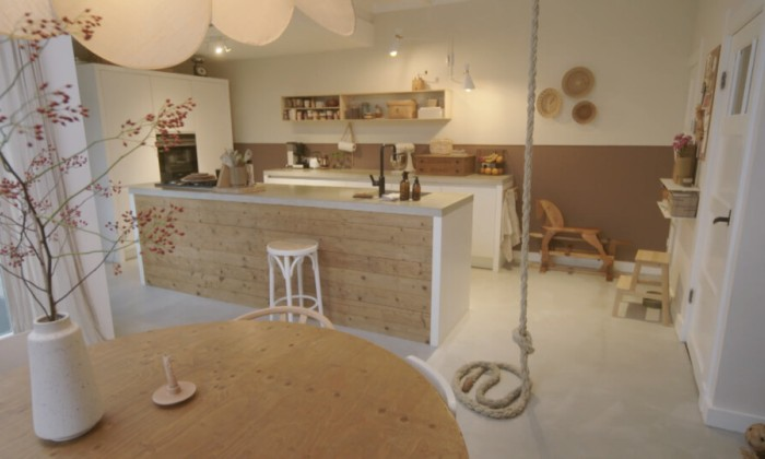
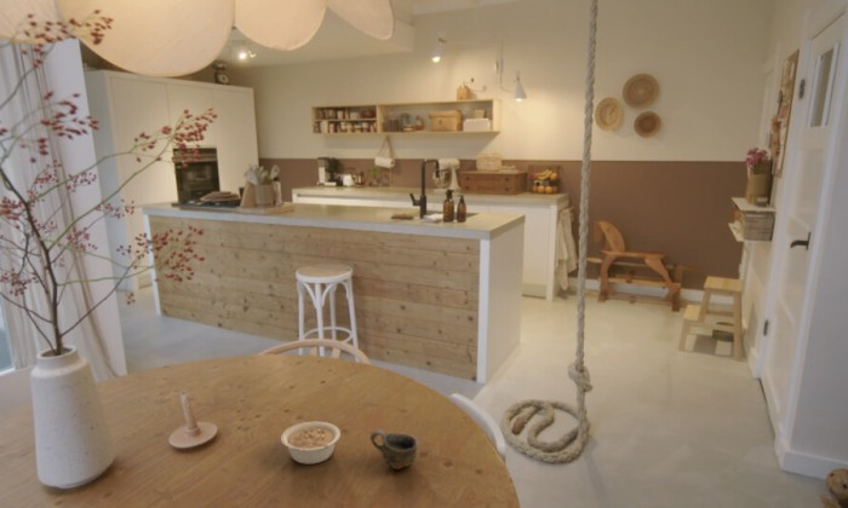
+ cup (397, 446)
+ legume (313, 443)
